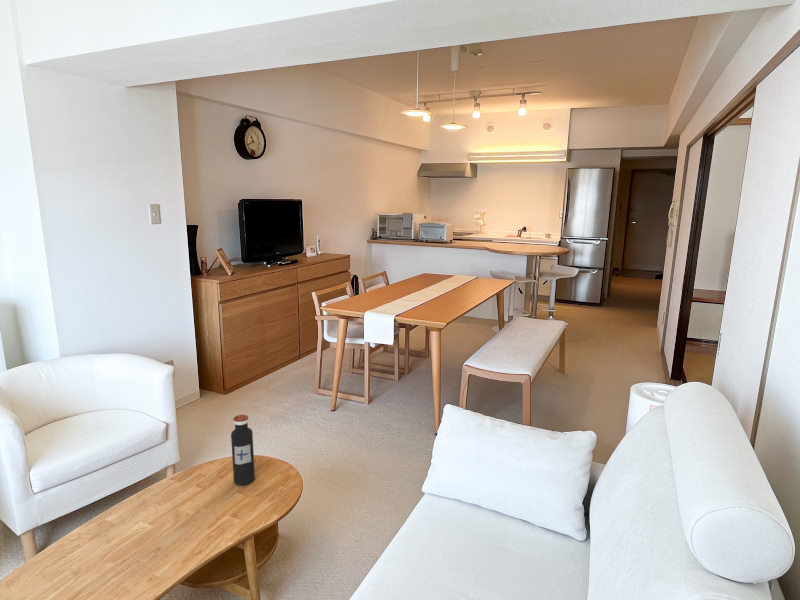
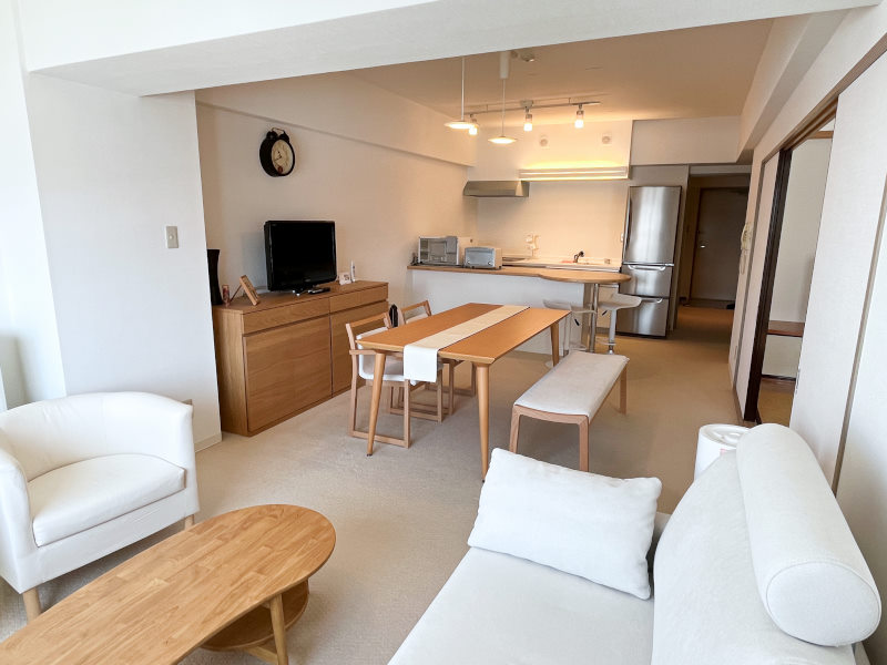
- water bottle (242, 449)
